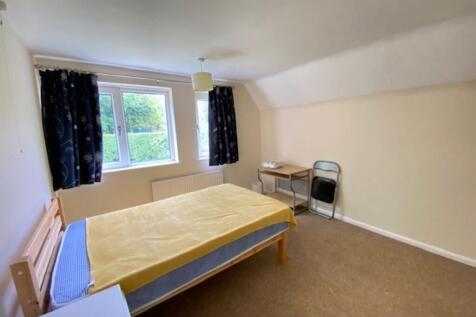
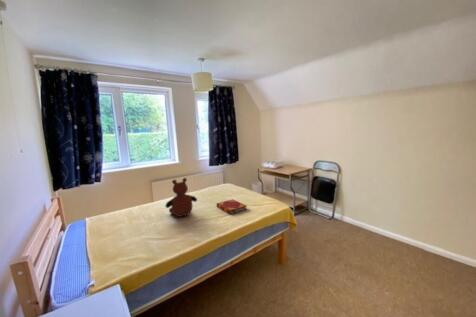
+ teddy bear (179, 196)
+ hardback book (231, 206)
